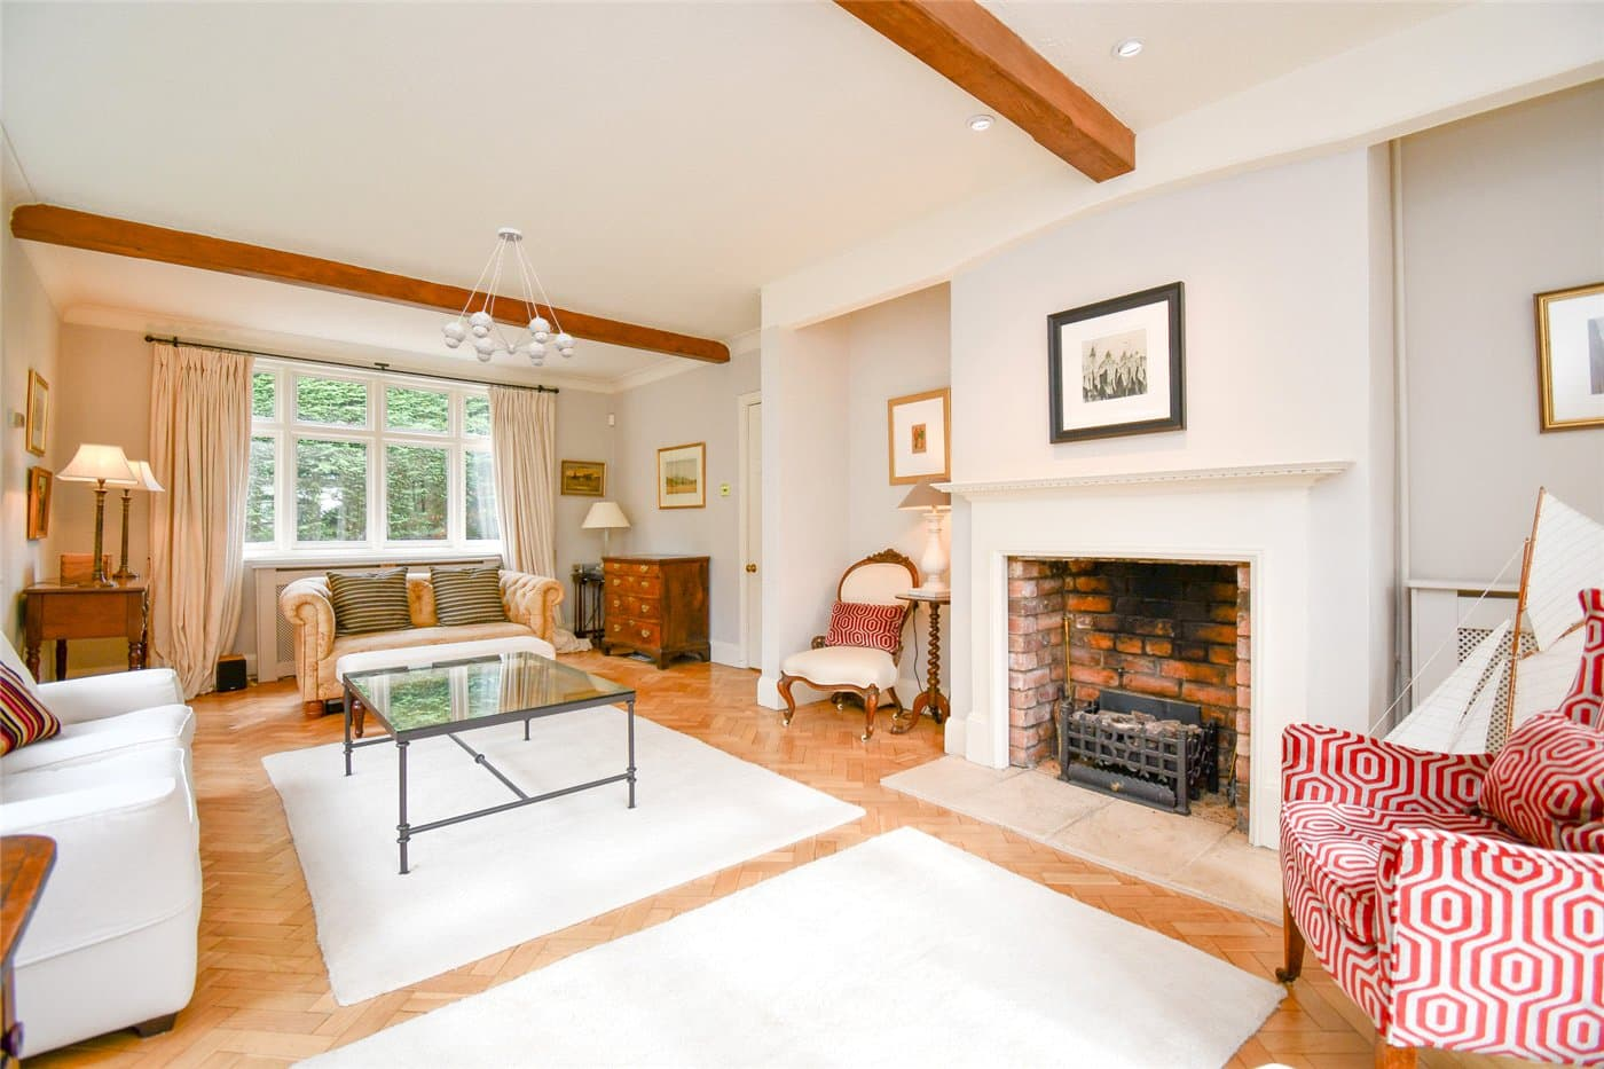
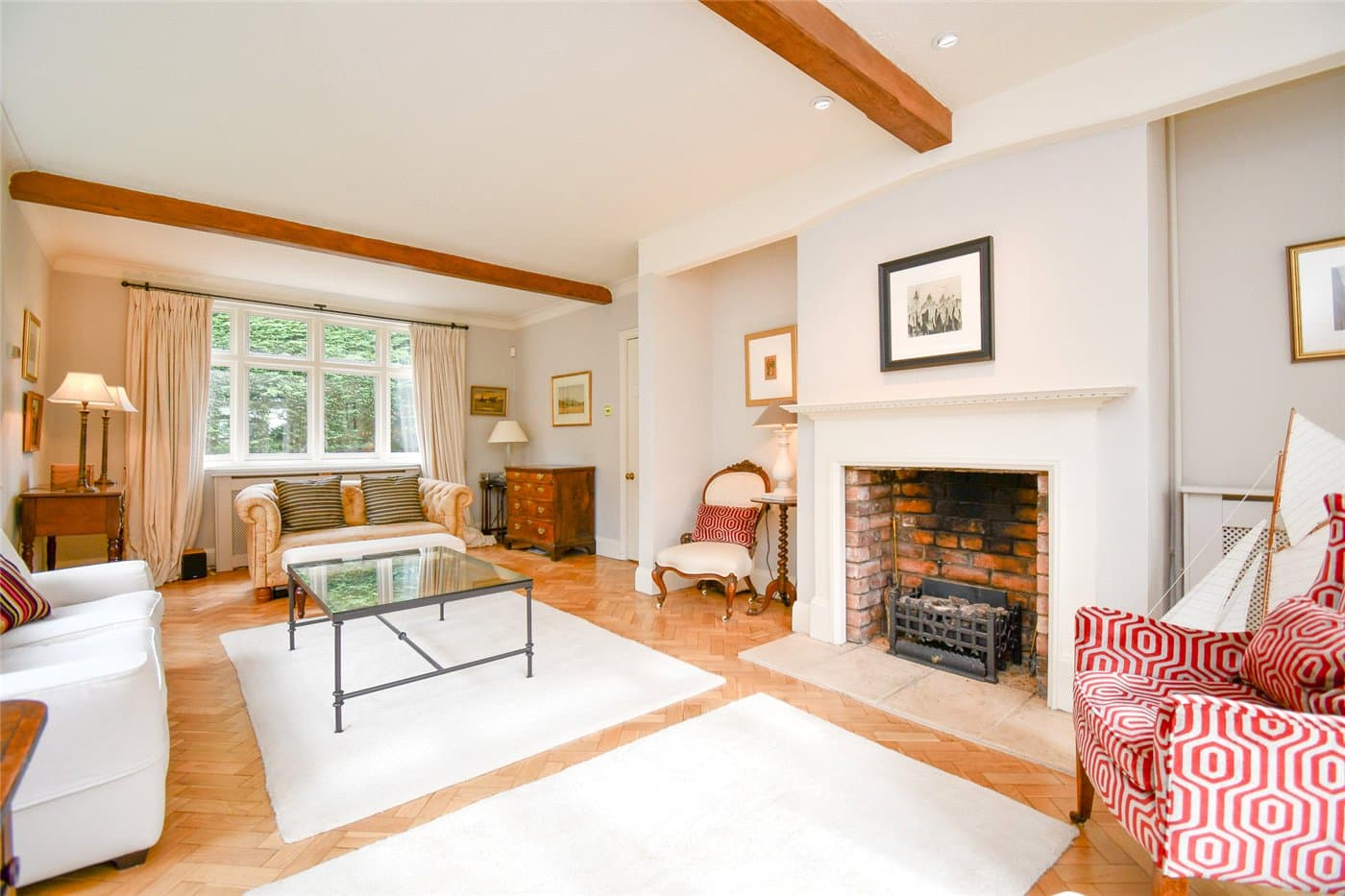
- chandelier (524, 291)
